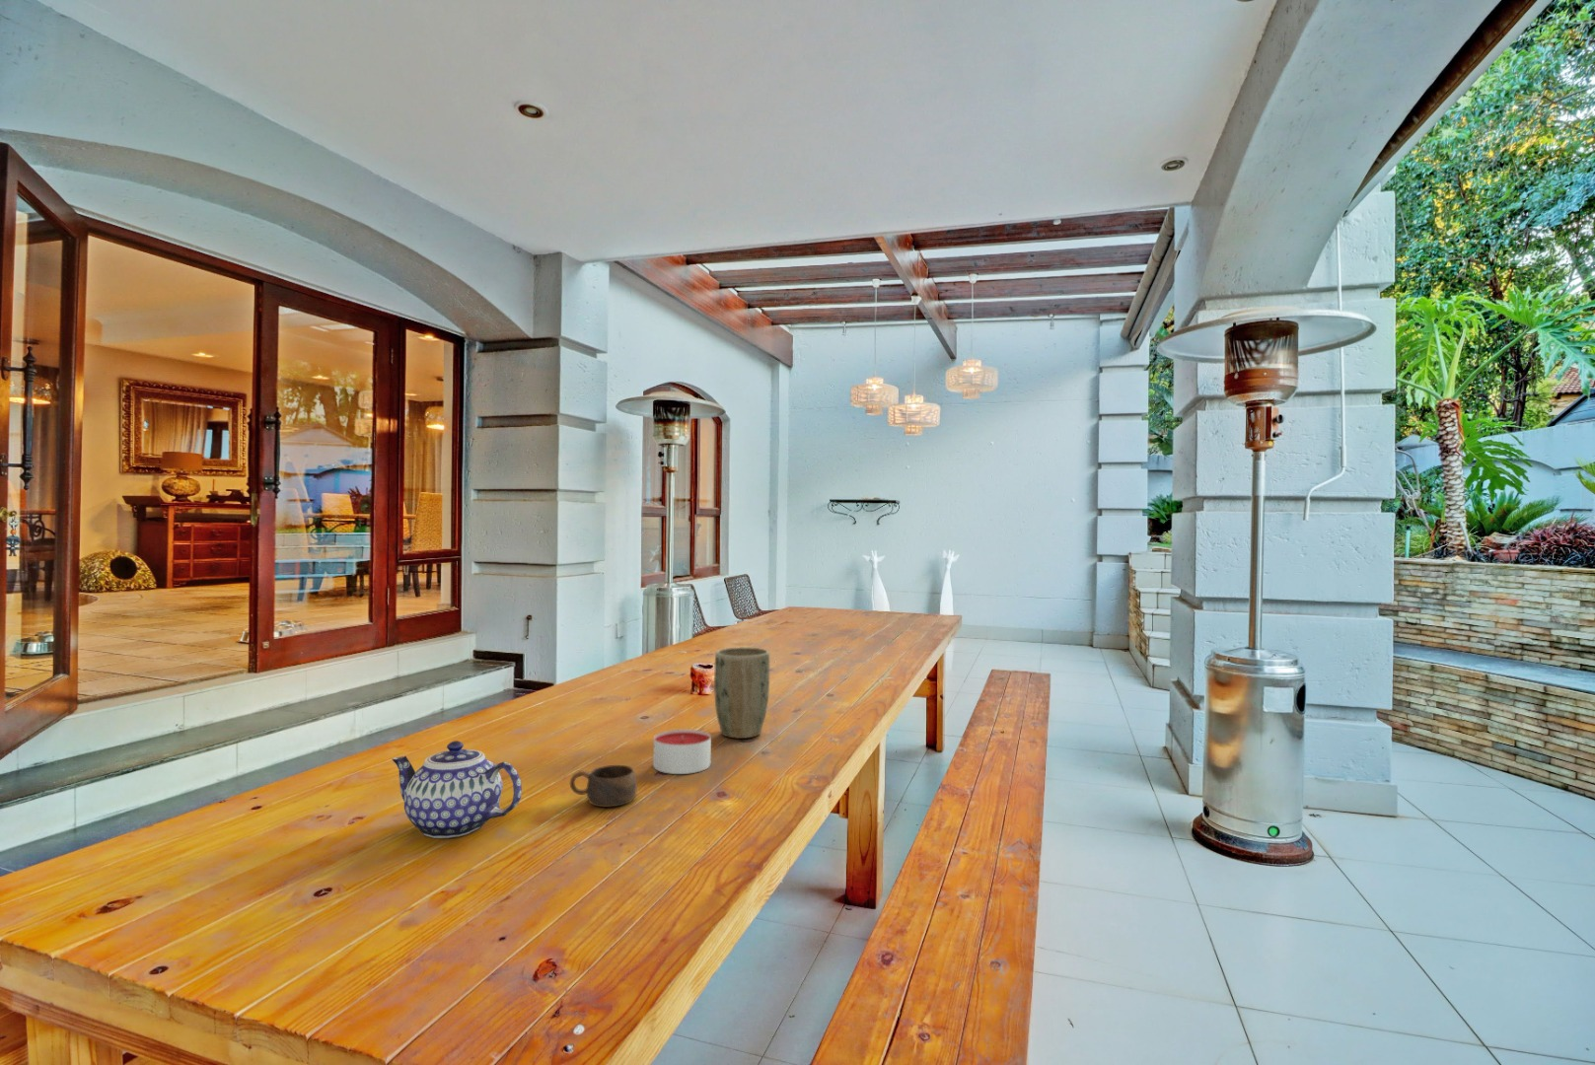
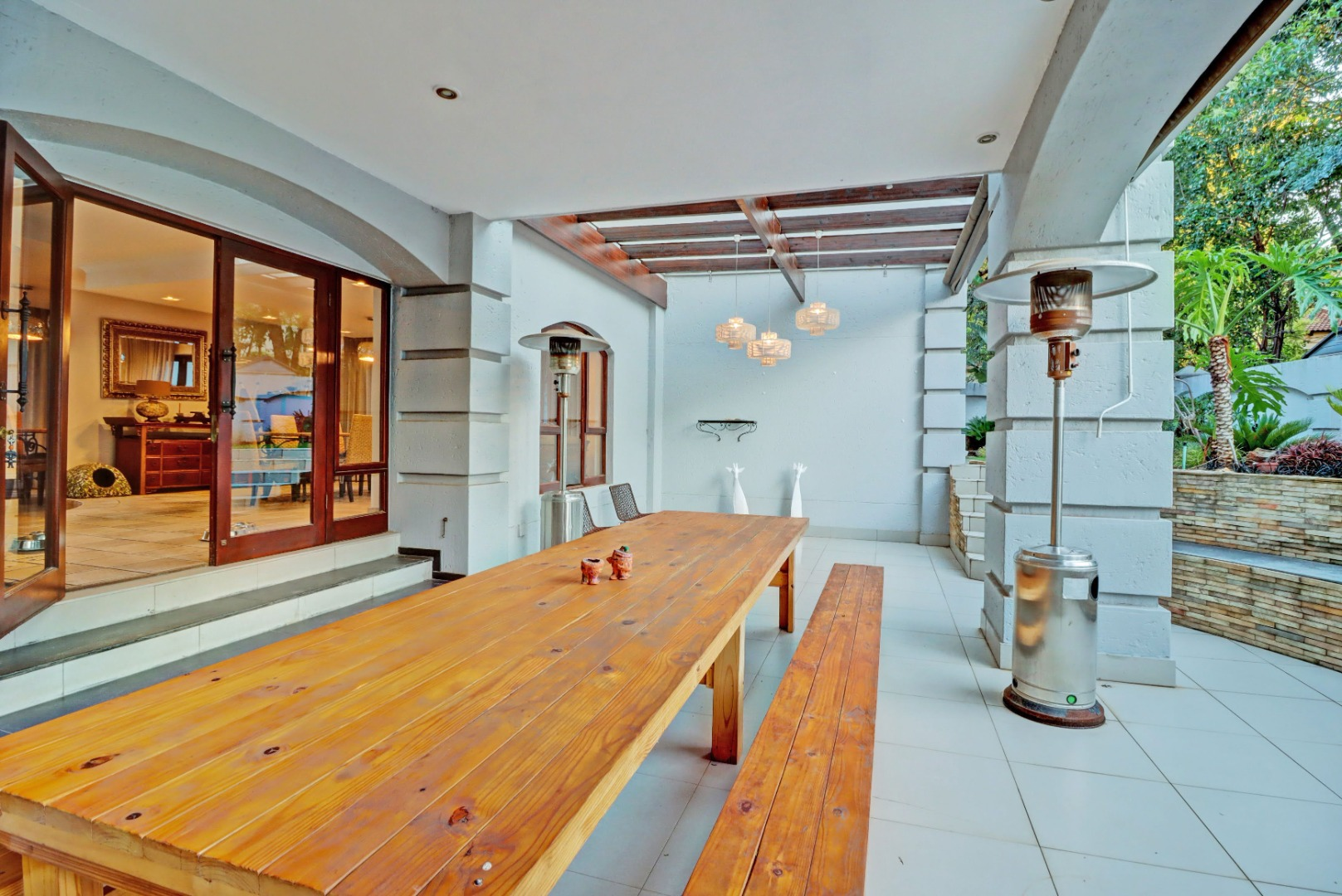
- teapot (455, 784)
- plant pot (742, 692)
- candle (681, 750)
- cup (604, 784)
